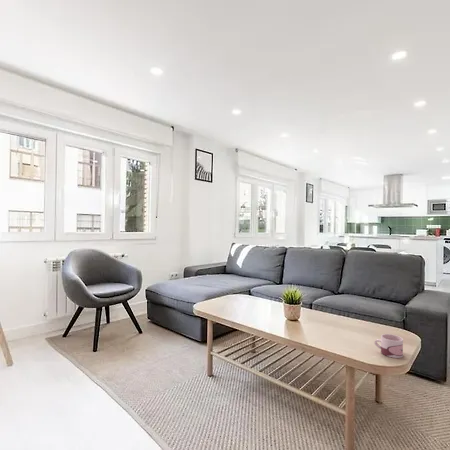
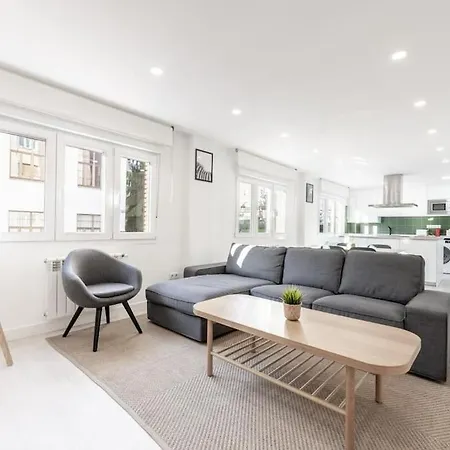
- mug (388, 344)
